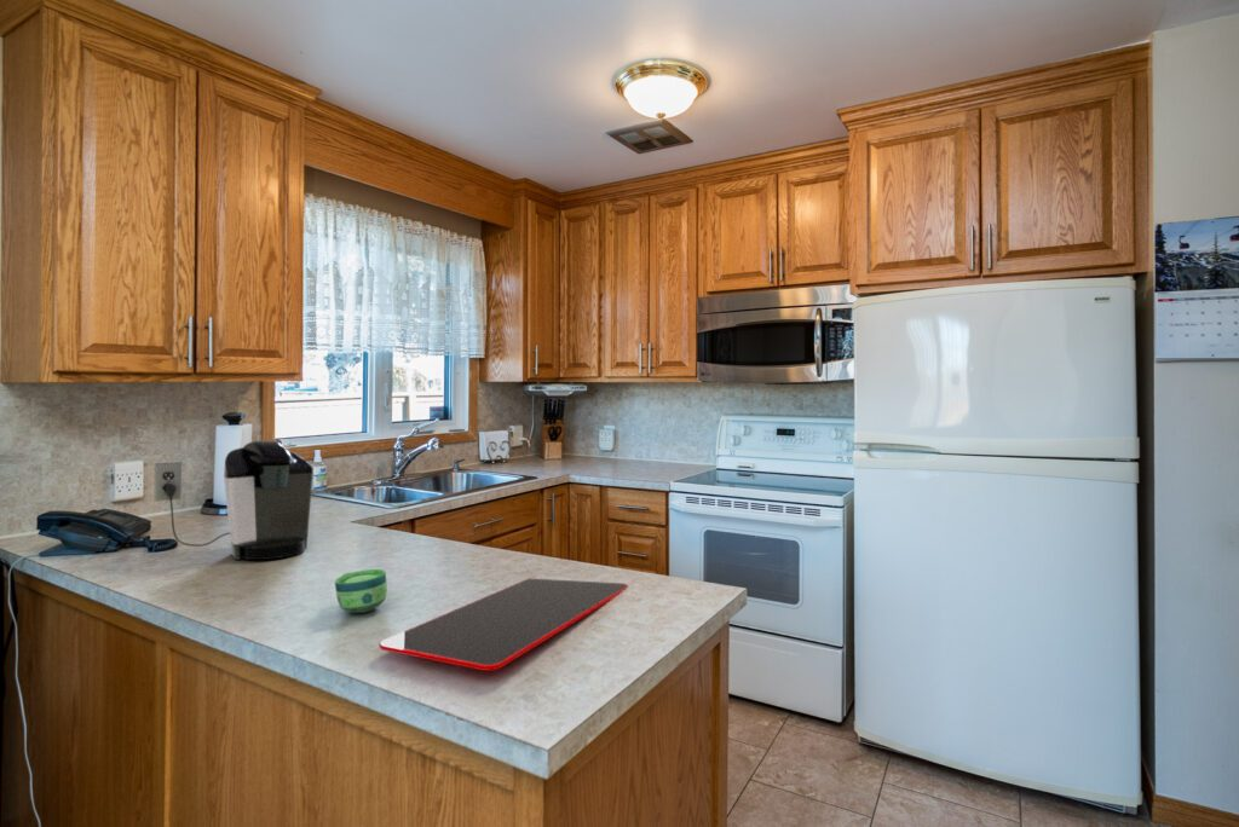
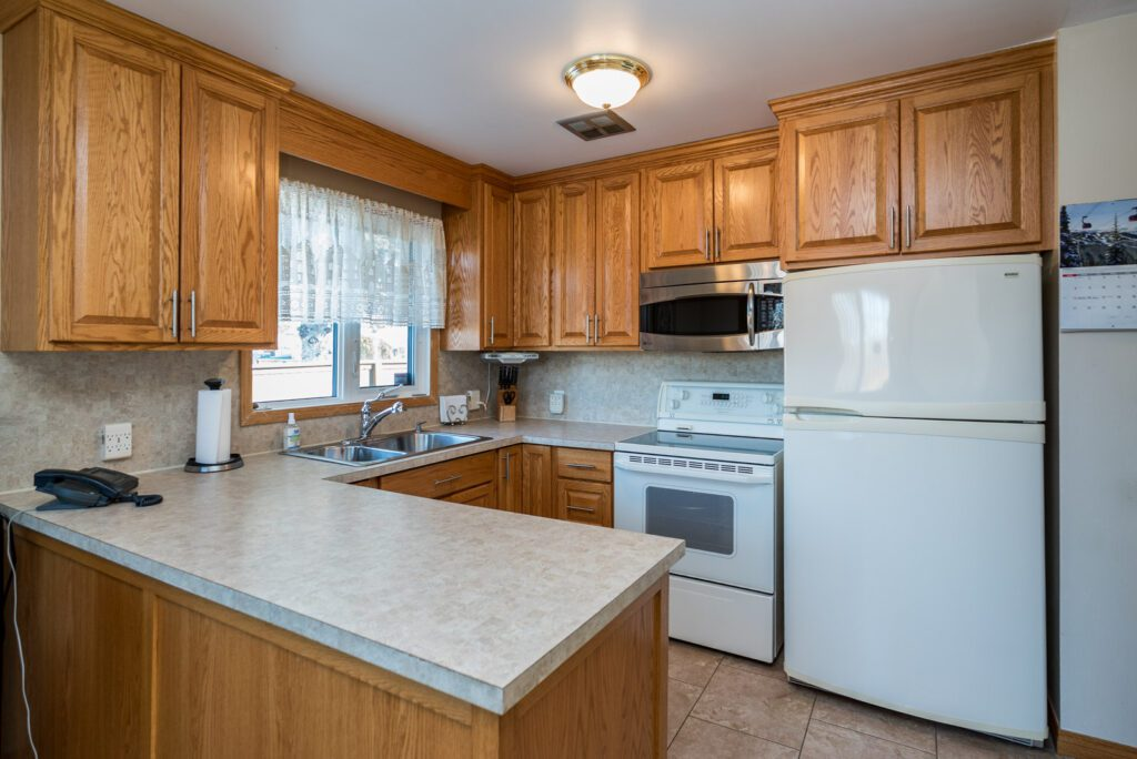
- coffee maker (242, 498)
- cup (356, 590)
- cutting board (521, 612)
